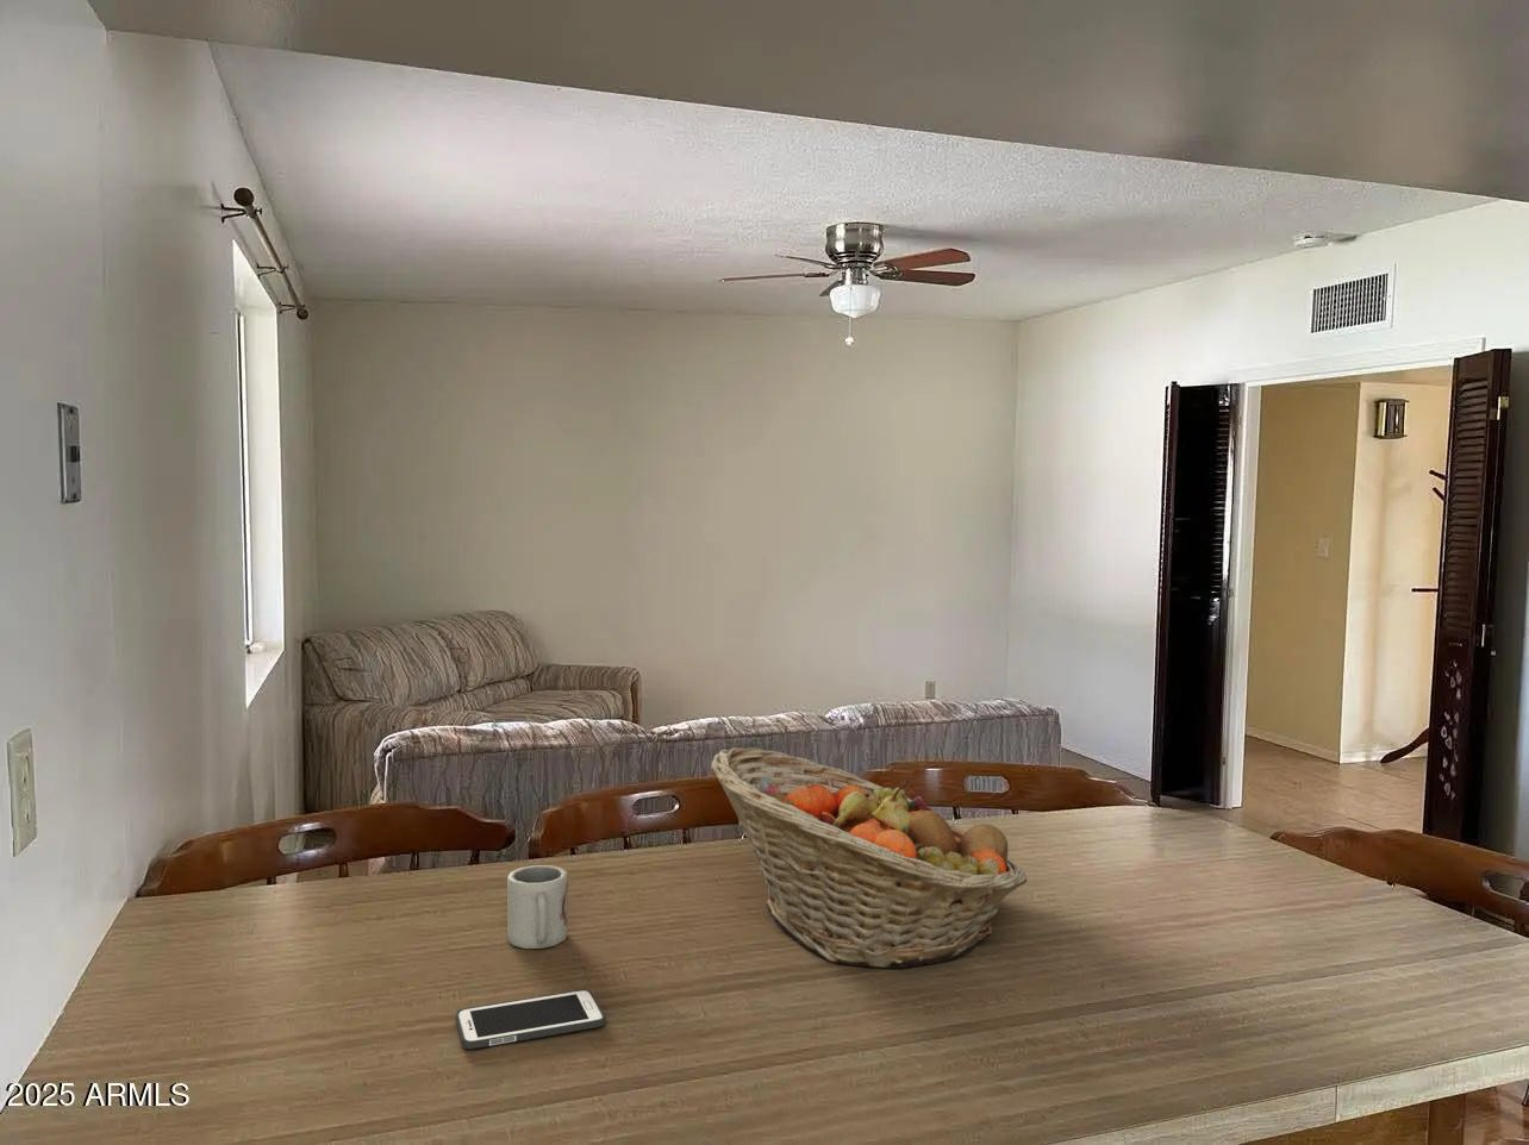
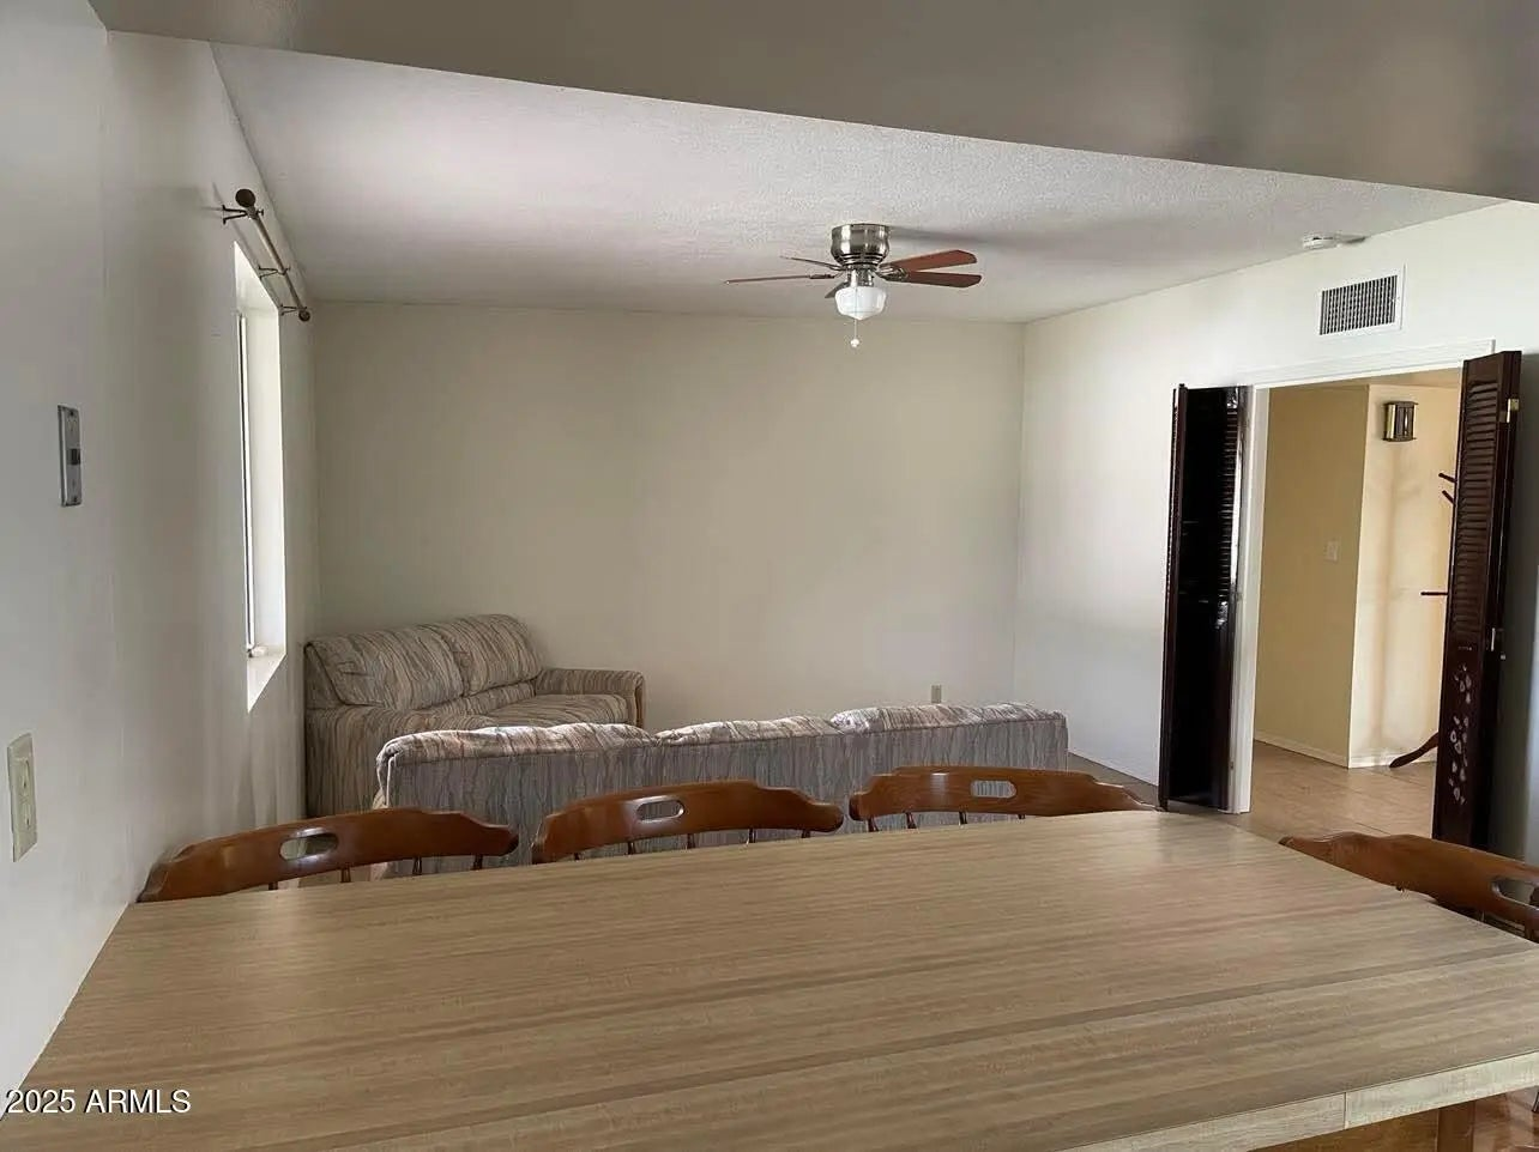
- cell phone (529, 1018)
- cup (538, 909)
- fruit basket (860, 840)
